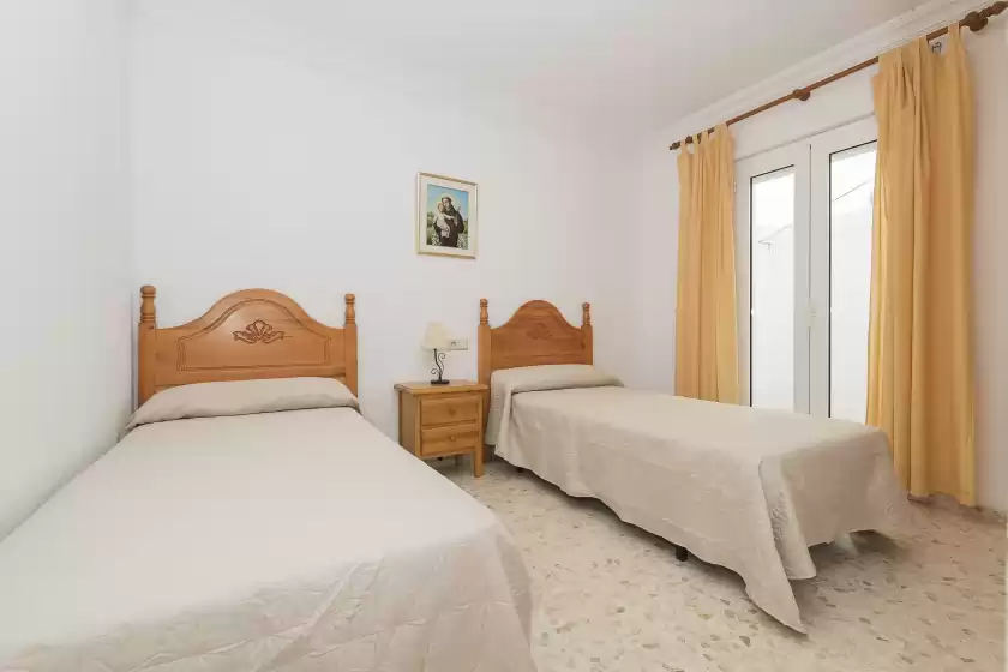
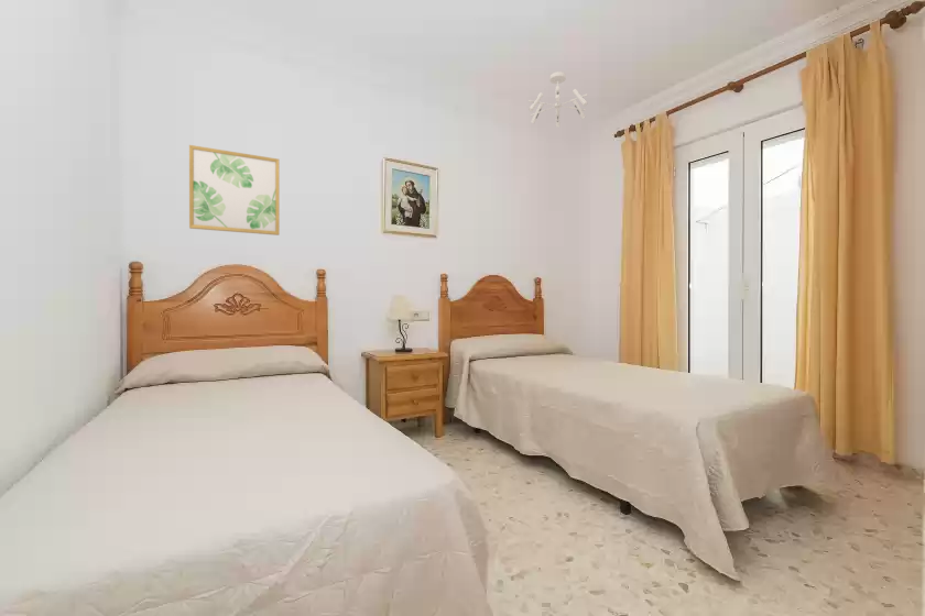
+ wall art (236, 191)
+ ceiling light fixture (557, 95)
